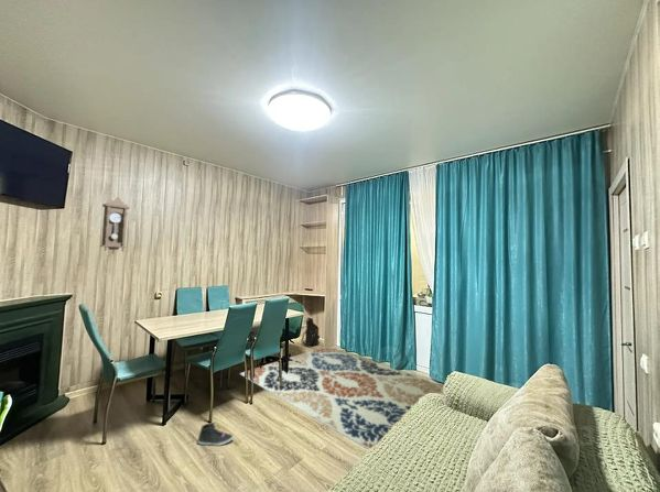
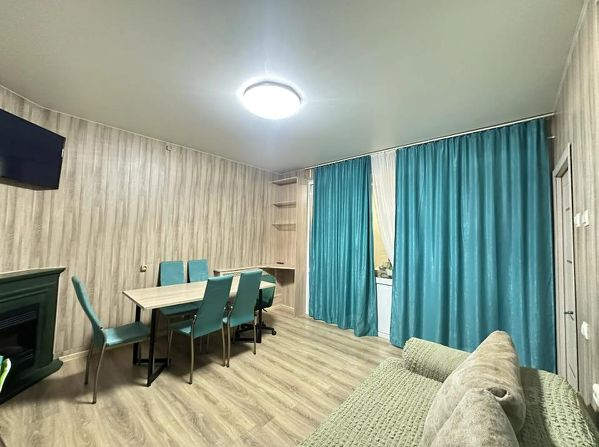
- shoulder bag (311, 331)
- rug (351, 384)
- pendulum clock (115, 225)
- sneaker (215, 433)
